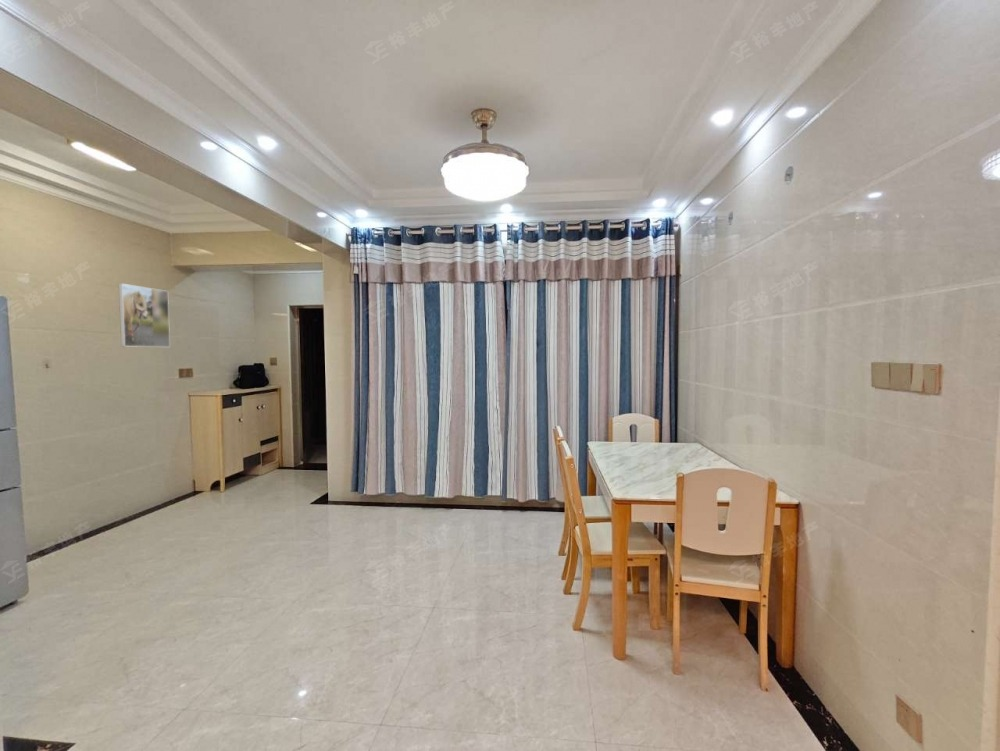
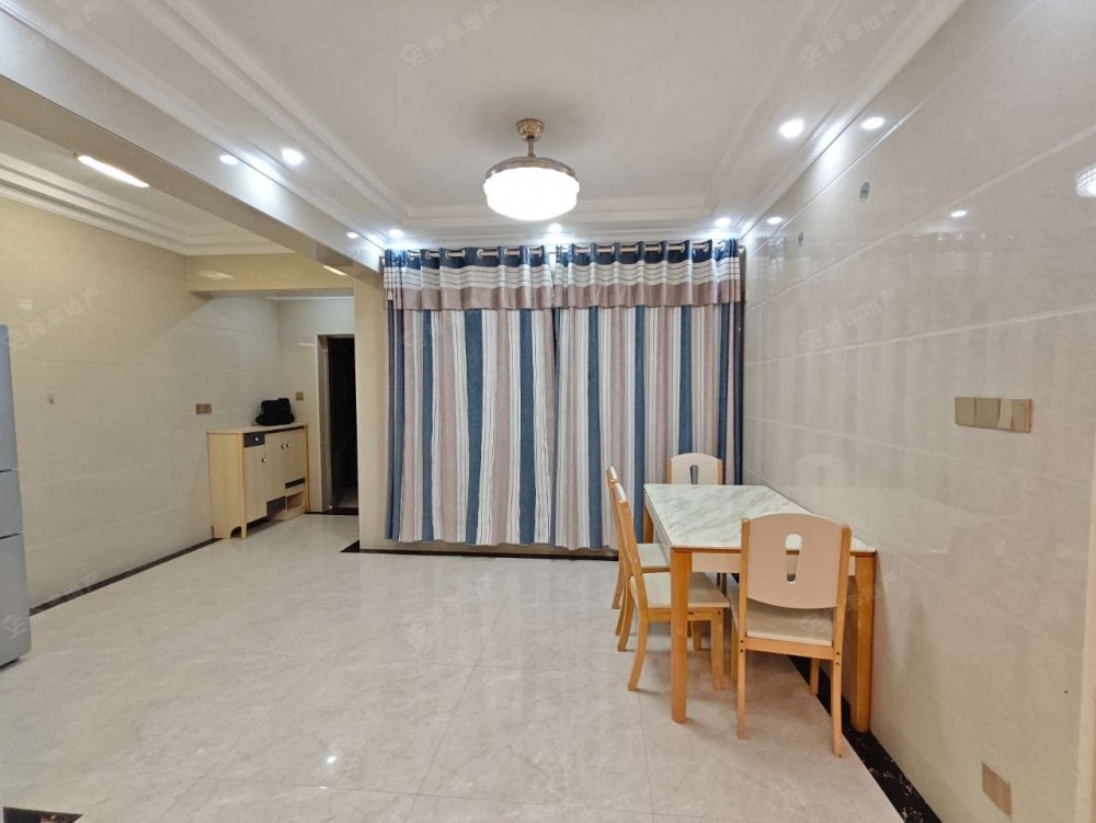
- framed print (145, 317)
